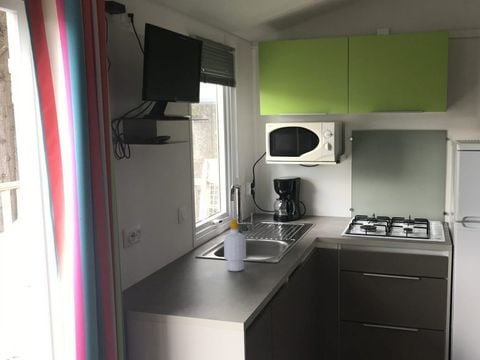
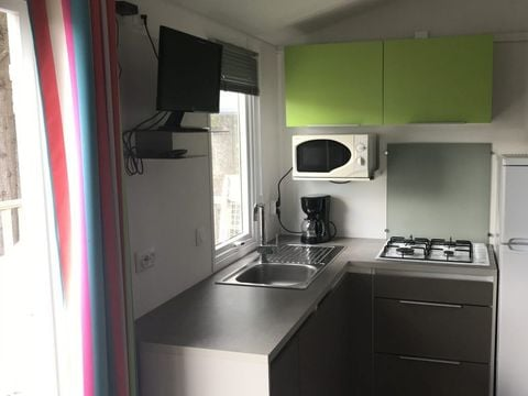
- soap bottle (234, 244)
